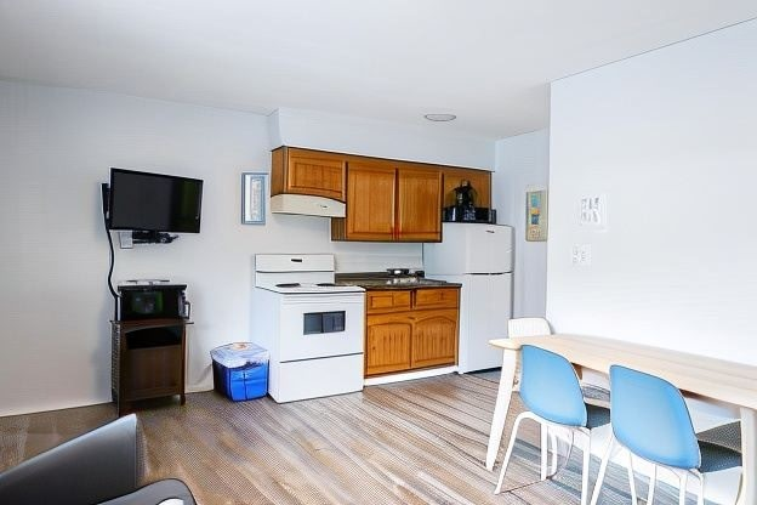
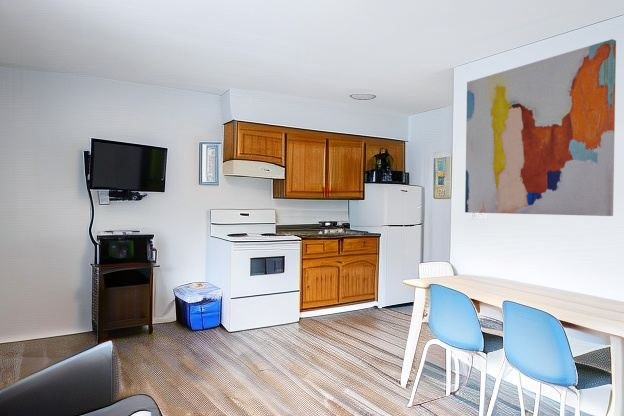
+ wall art (529, 139)
